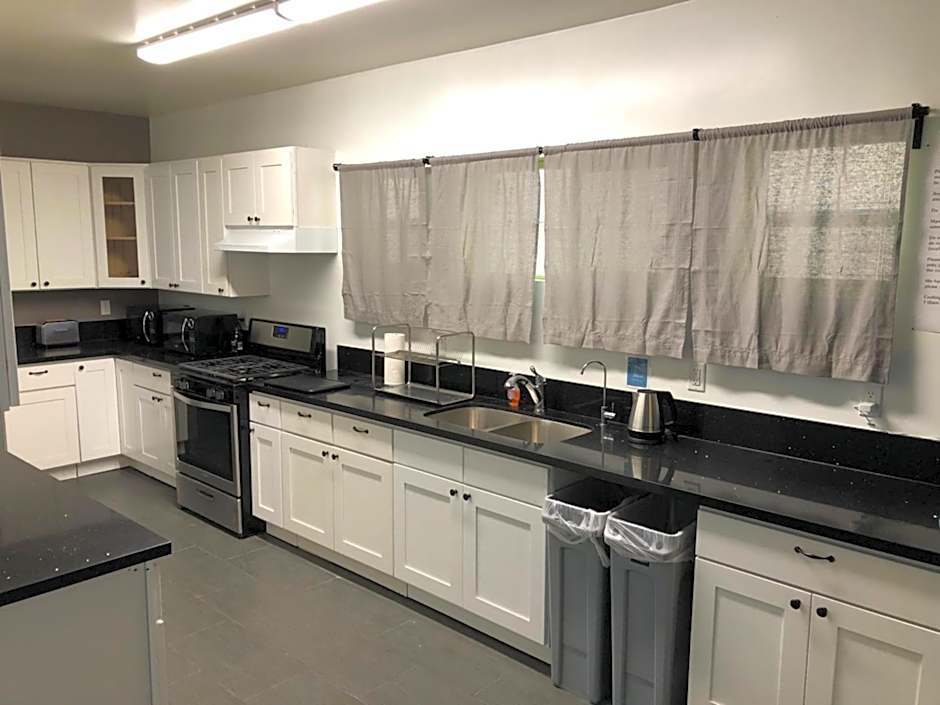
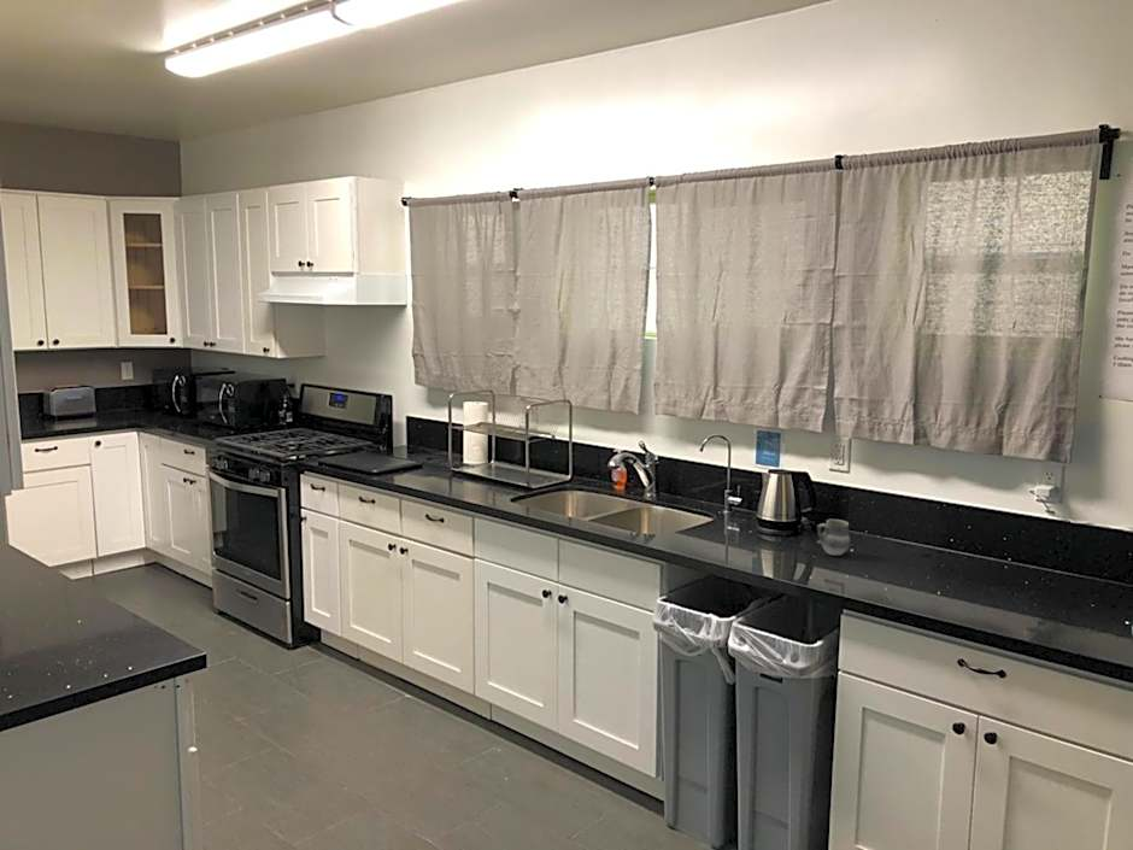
+ cup (833, 537)
